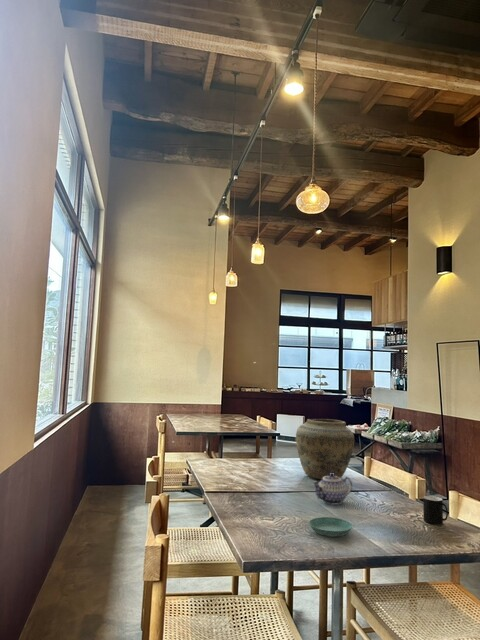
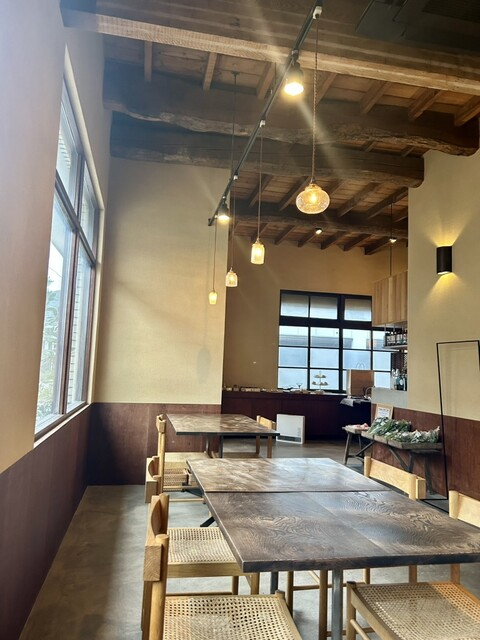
- teapot (332, 487)
- saucer (330, 527)
- vase (324, 448)
- cup (436, 511)
